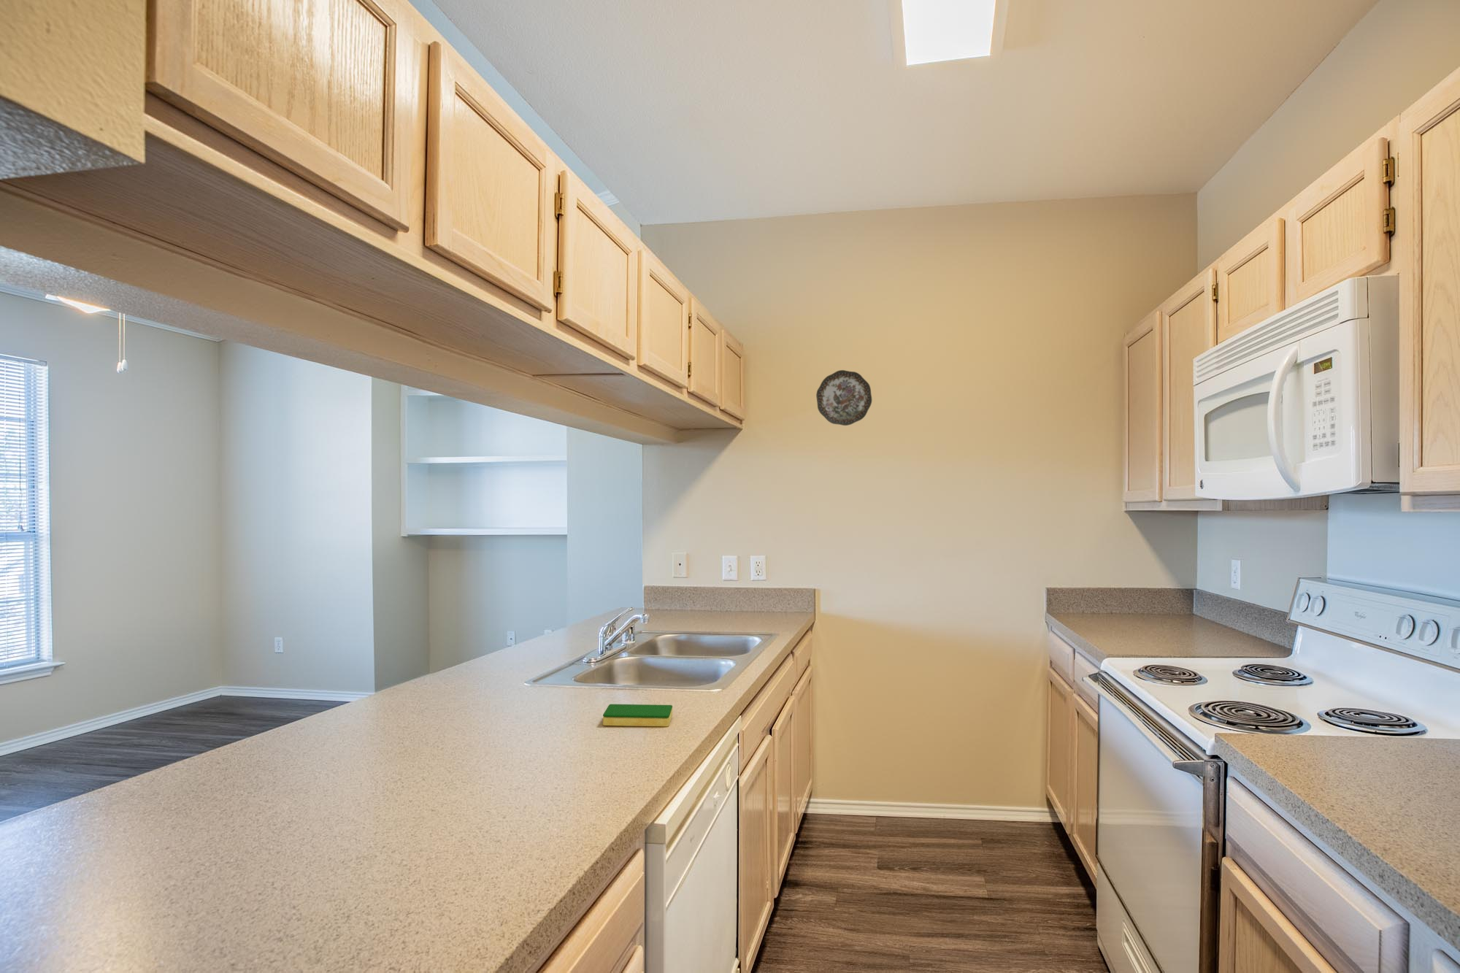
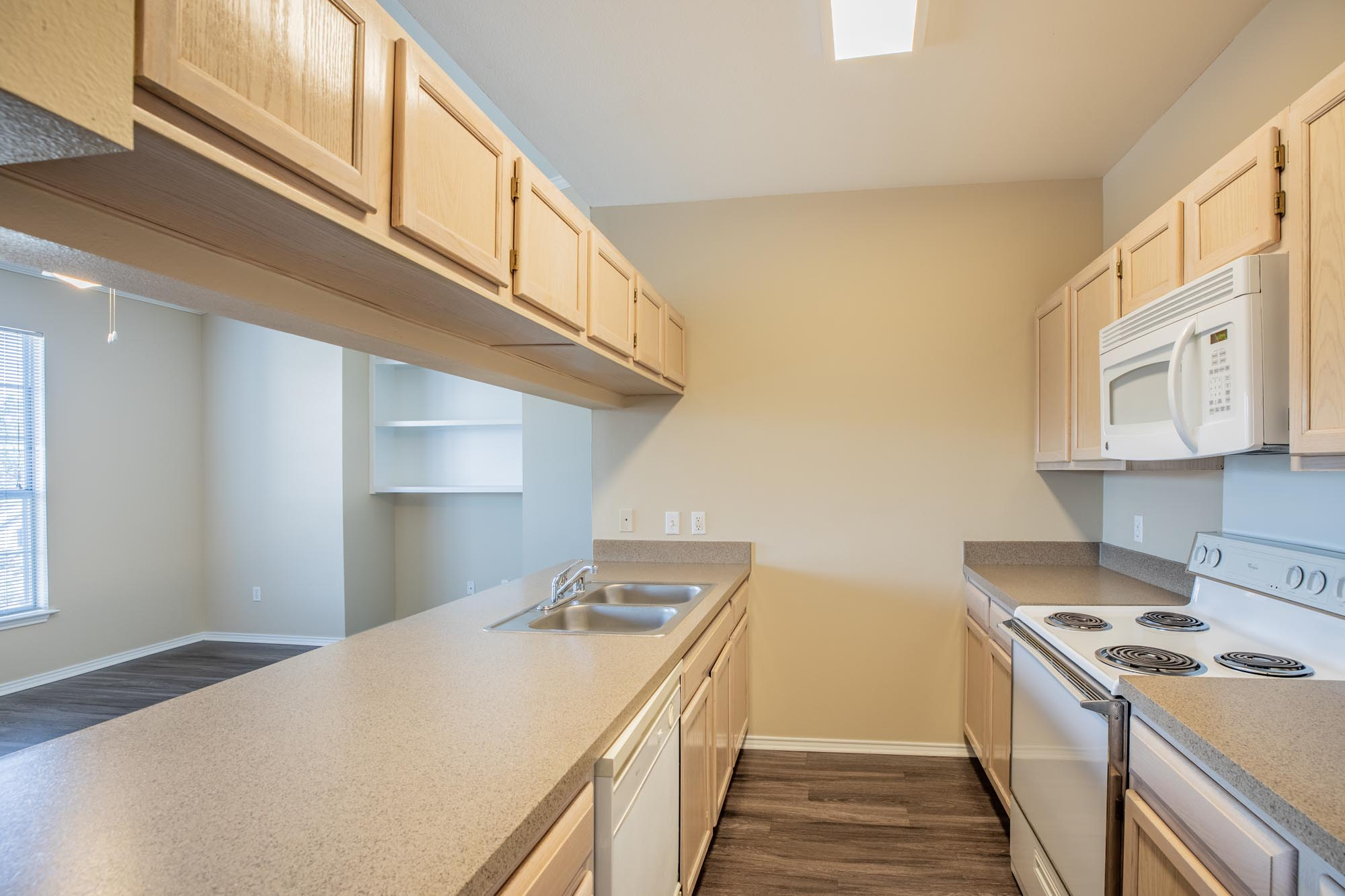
- dish sponge (638, 715)
- decorative plate (843, 397)
